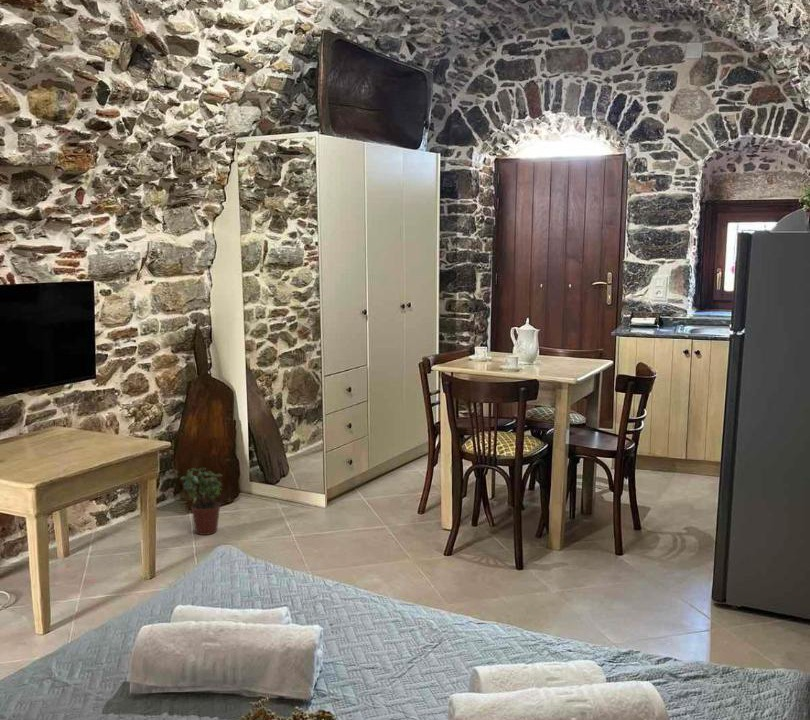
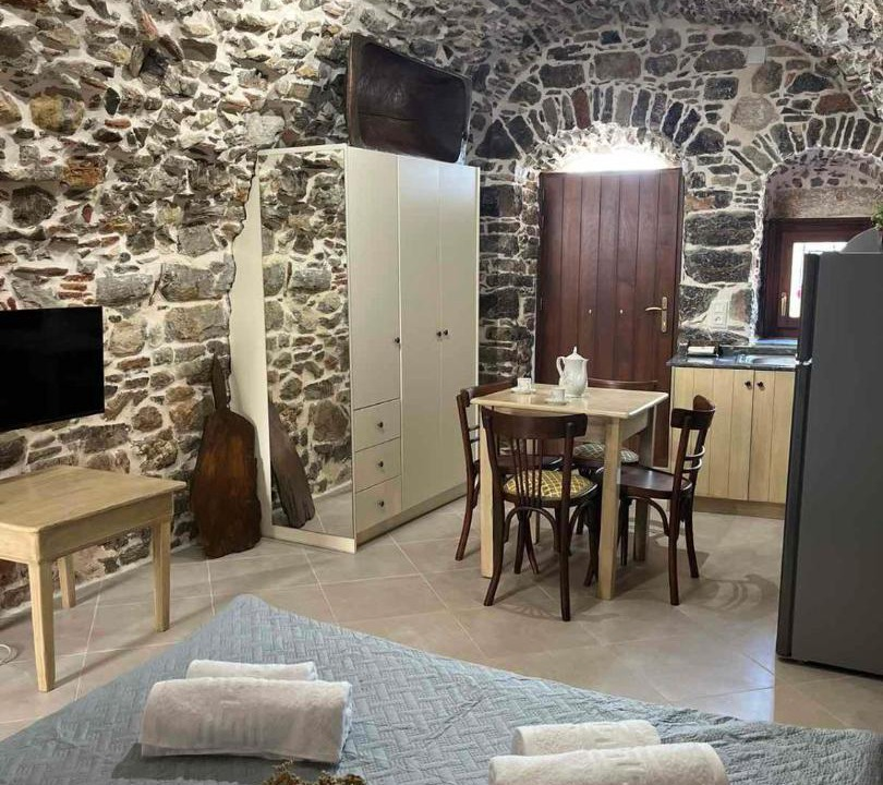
- potted plant (203, 498)
